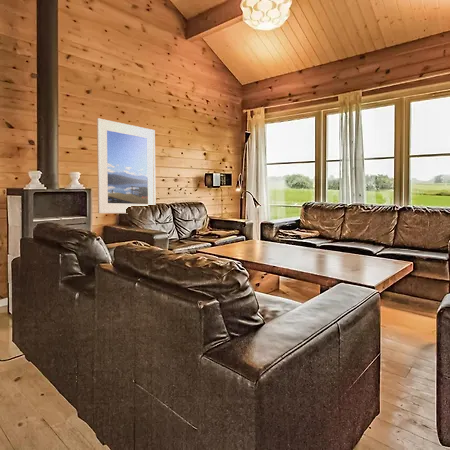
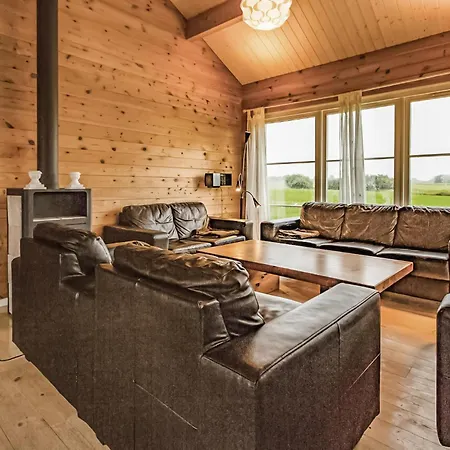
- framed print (128, 169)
